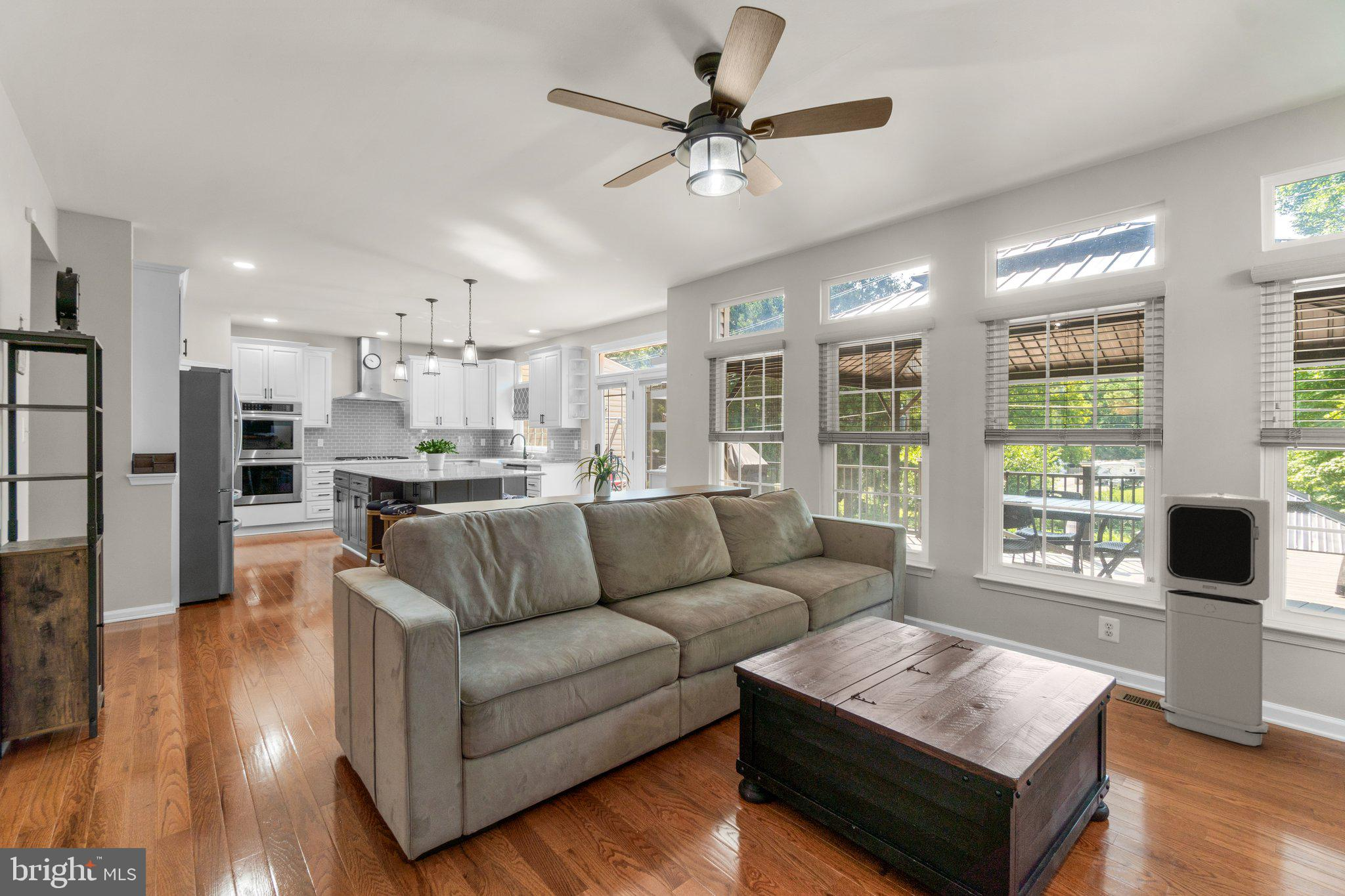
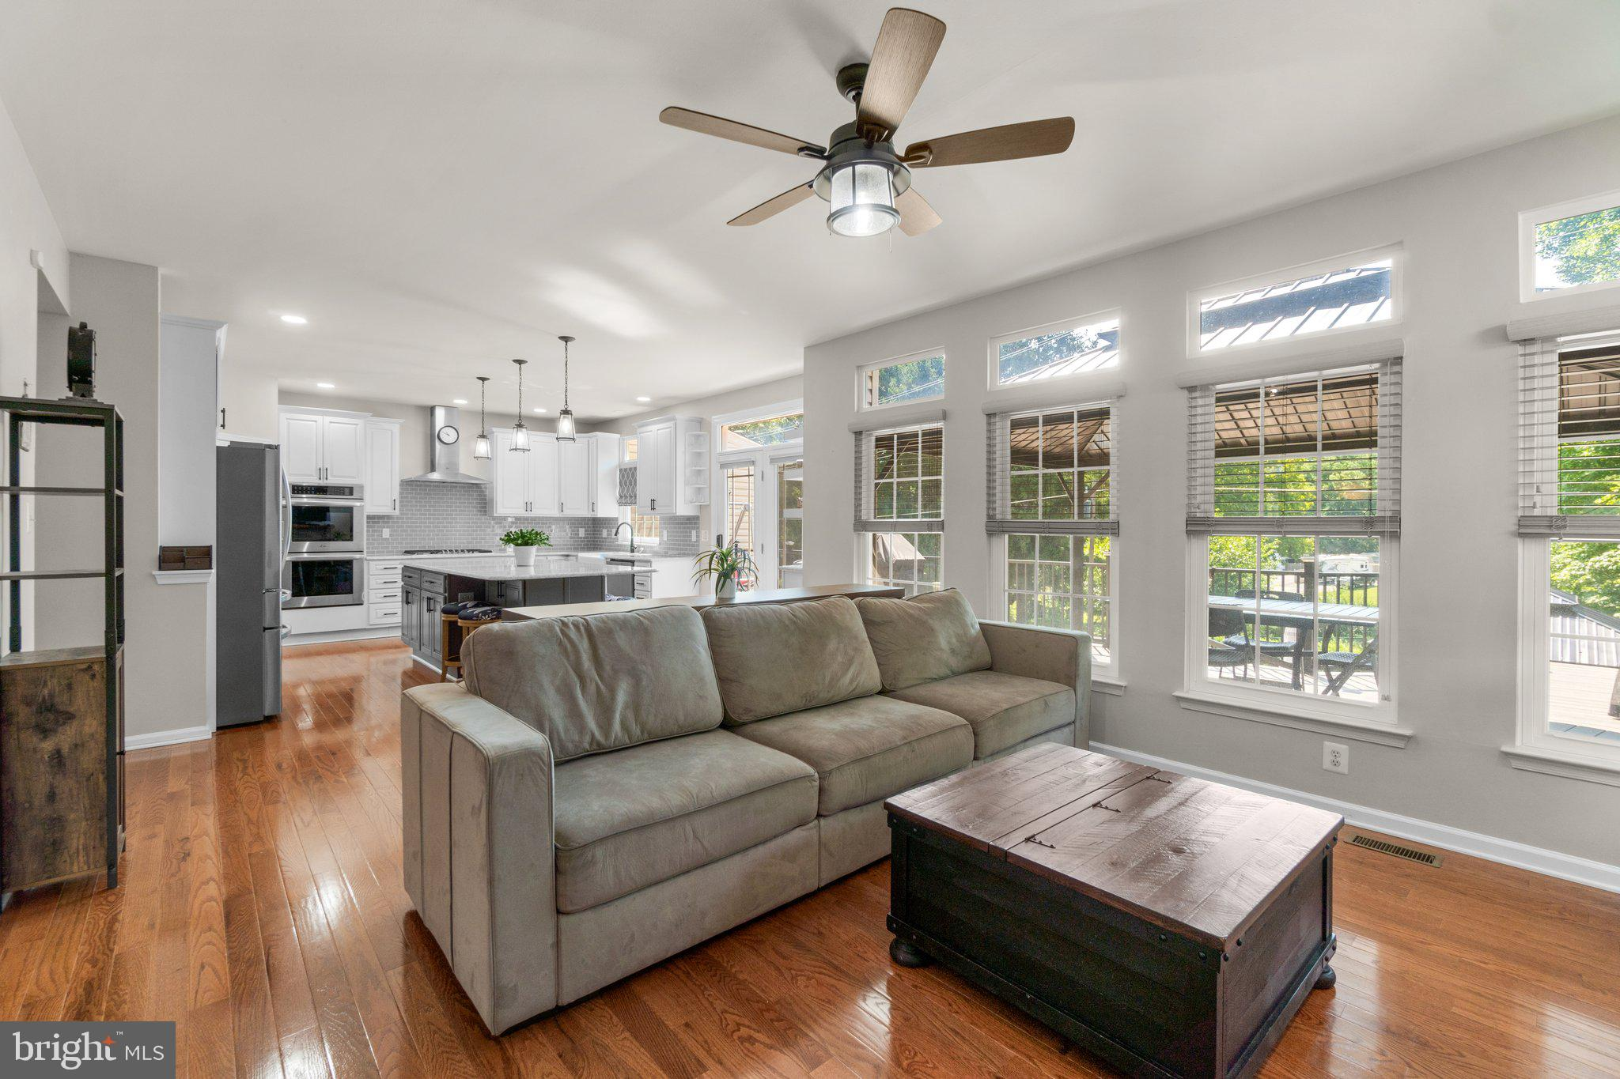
- air purifier (1215, 609)
